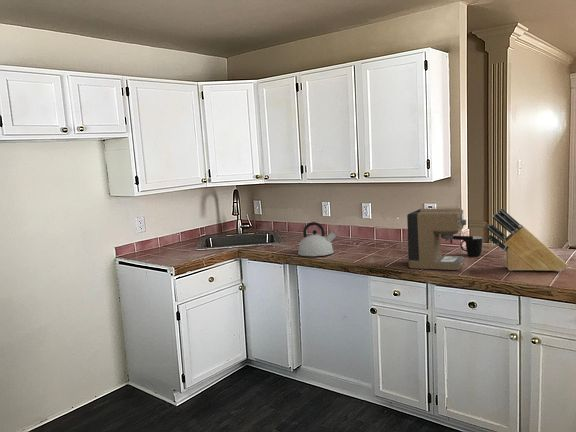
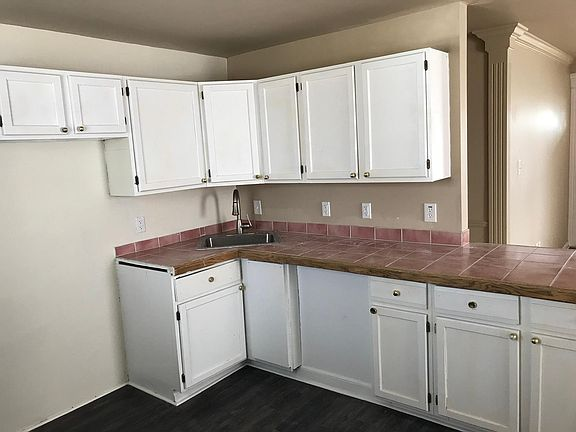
- knife block (525, 238)
- kettle (316, 237)
- mug (471, 246)
- coffee maker (441, 236)
